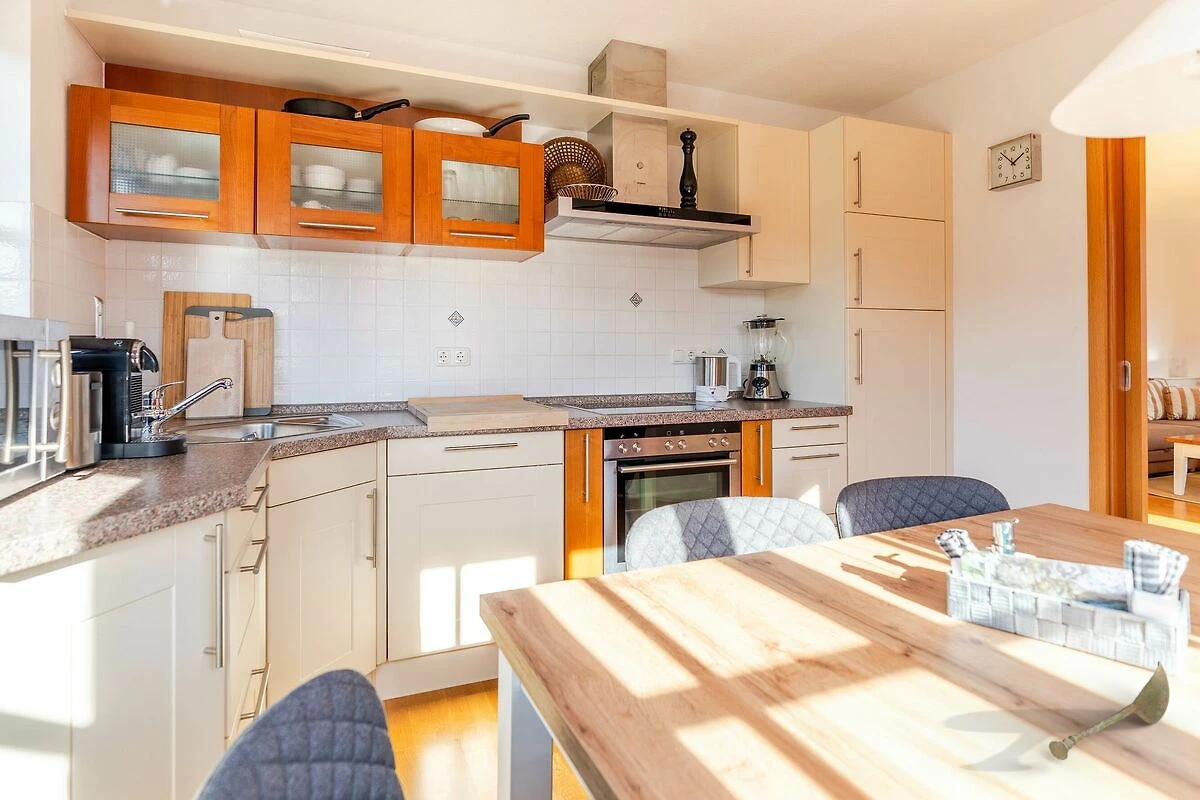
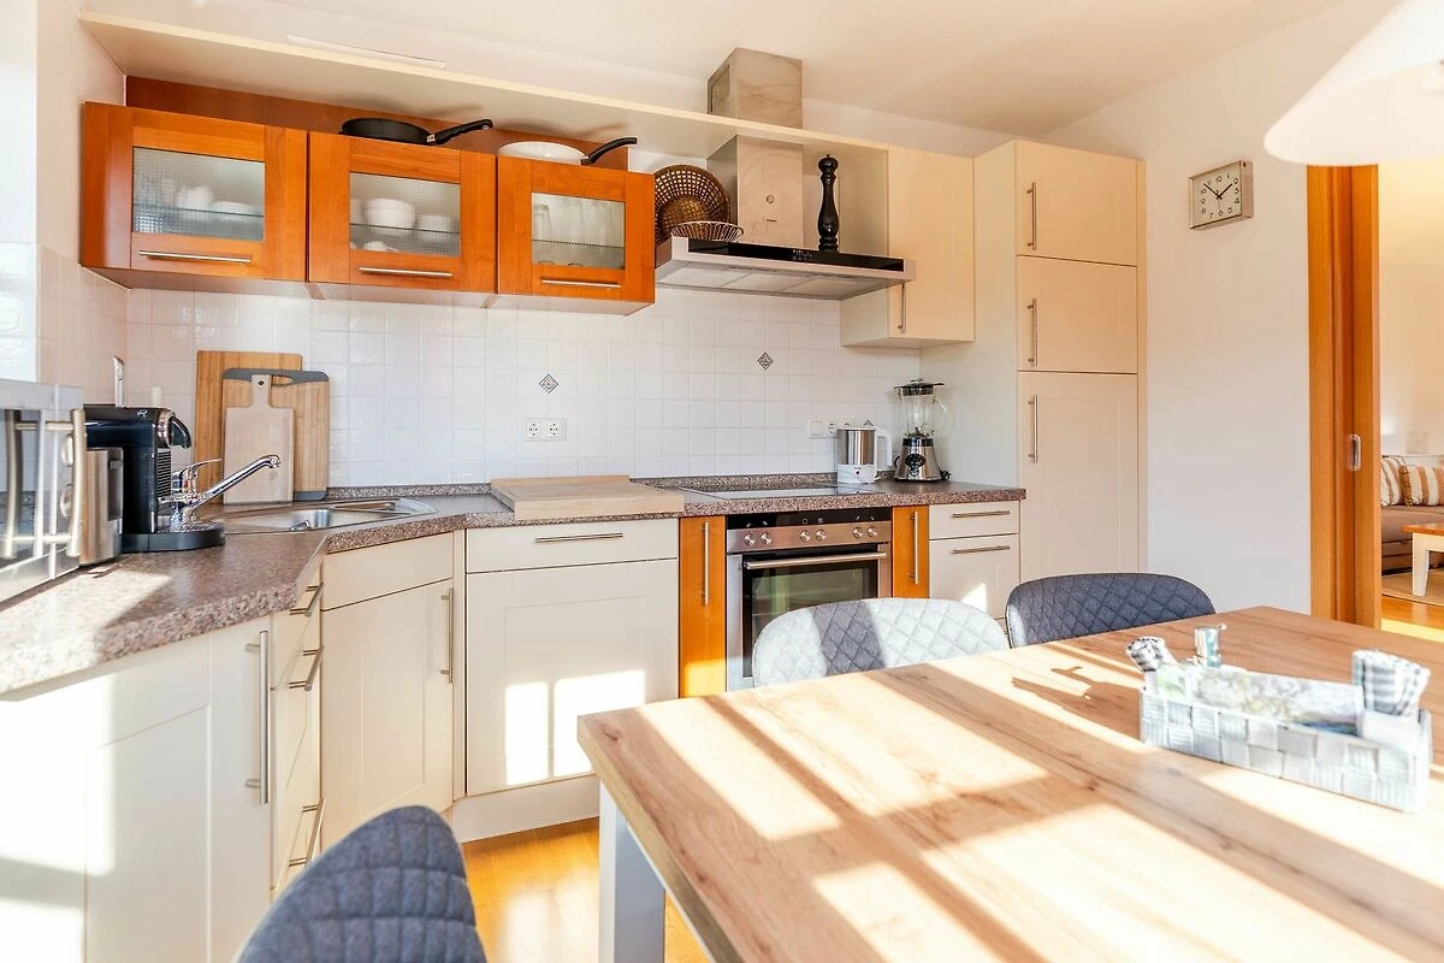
- soupspoon (1119, 711)
